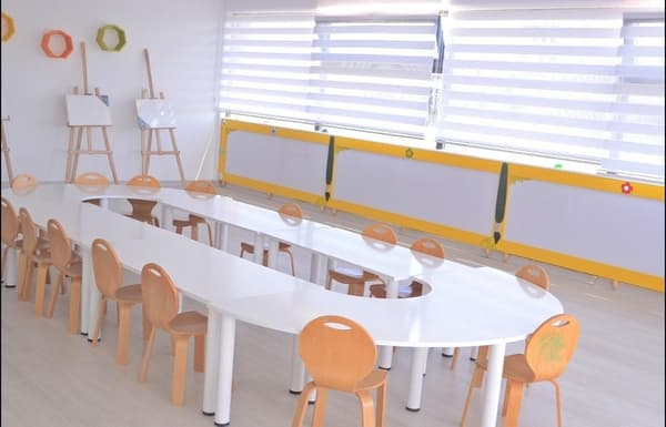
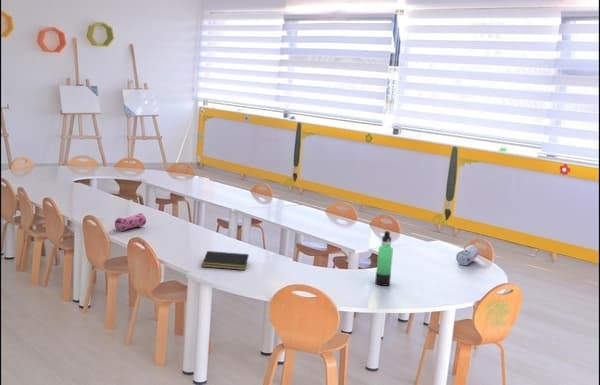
+ pencil case (130, 221)
+ notepad (225, 260)
+ thermos bottle (384, 257)
+ pencil case (467, 254)
